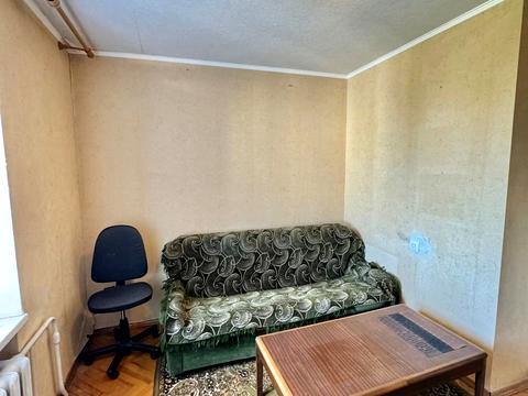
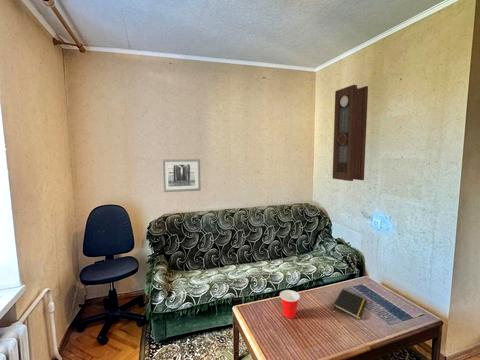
+ pendulum clock (345, 135)
+ notepad (350, 302)
+ wall art (181, 175)
+ cup (289, 304)
